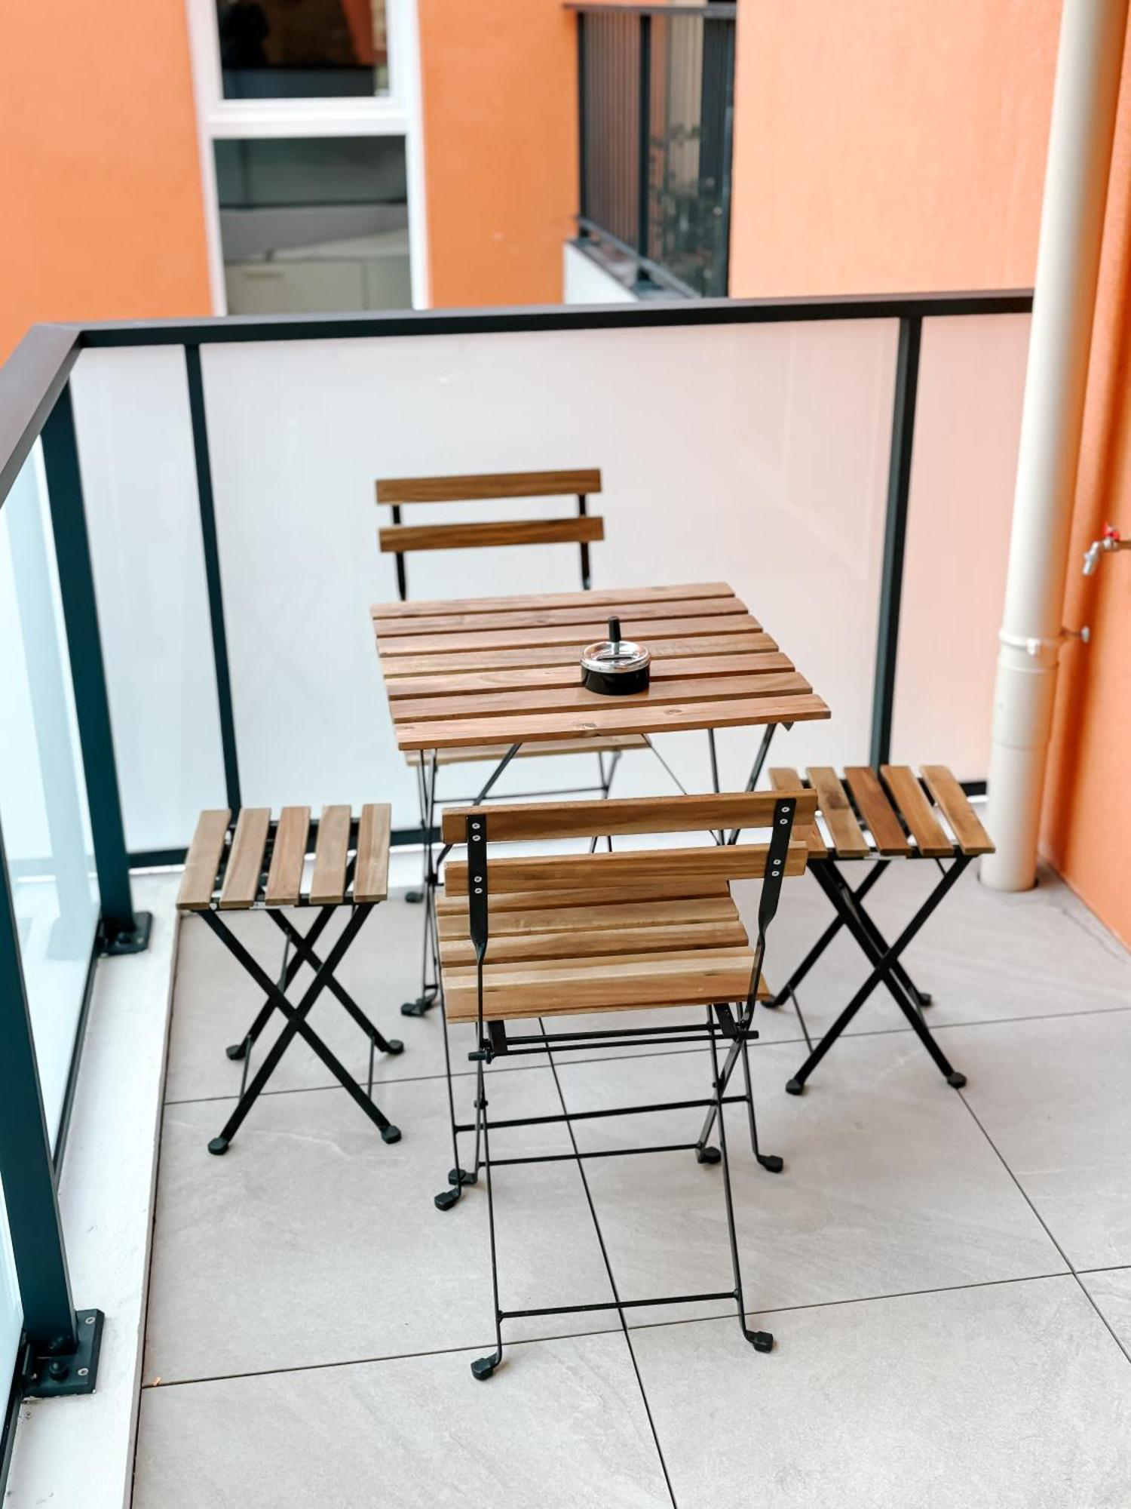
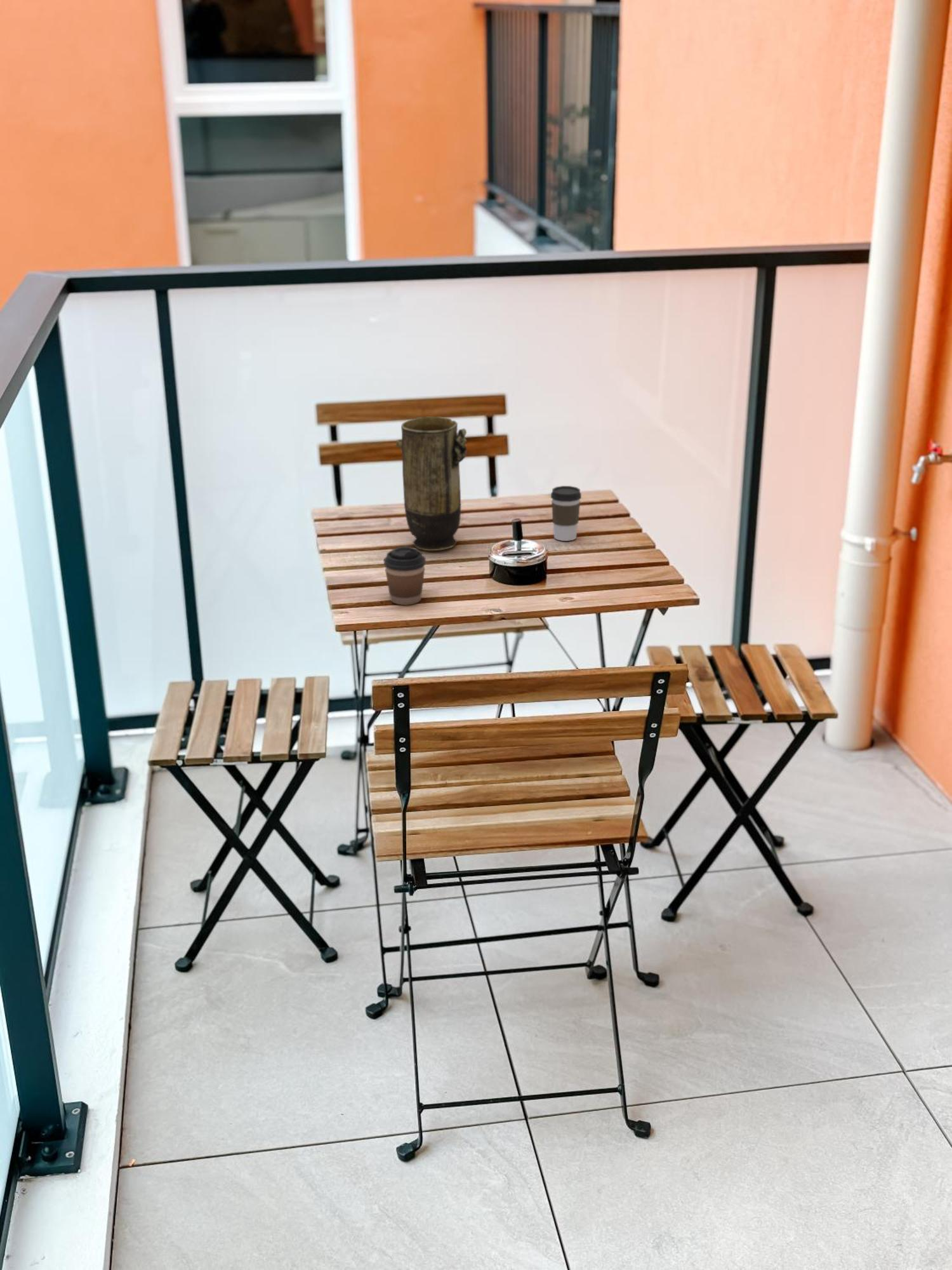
+ coffee cup (405, 573)
+ vase (433, 485)
+ coffee cup (565, 514)
